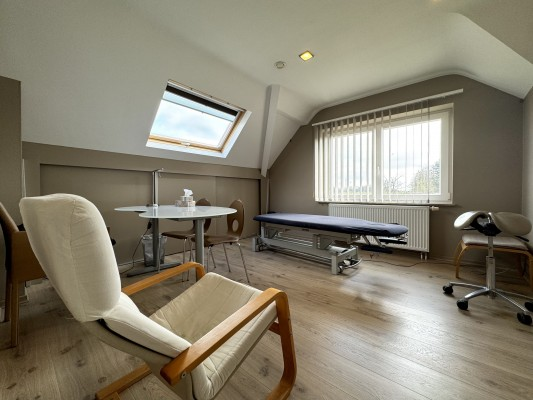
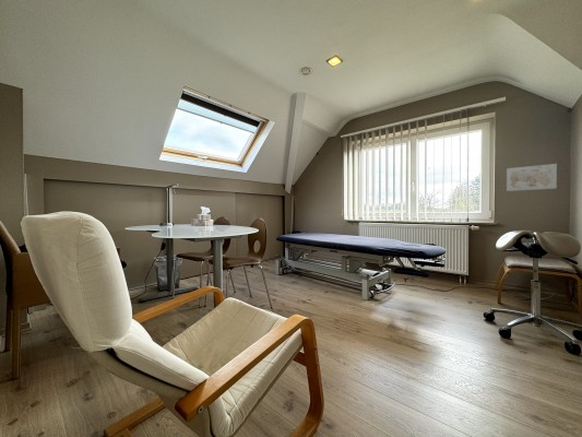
+ wall art (530, 178)
